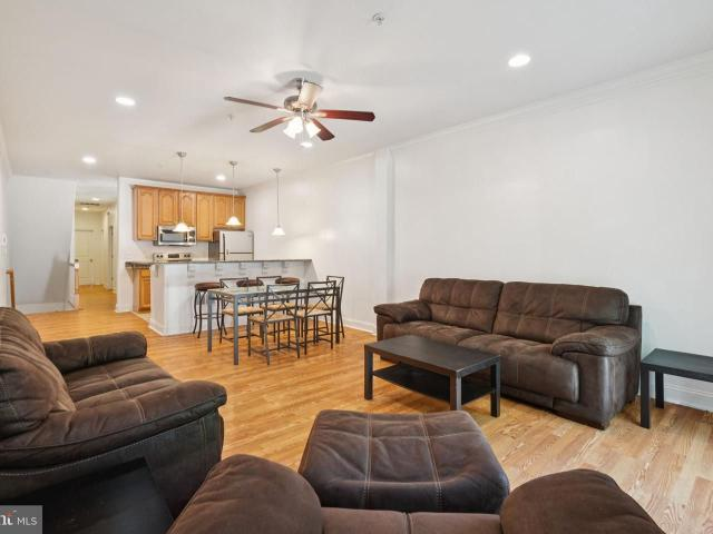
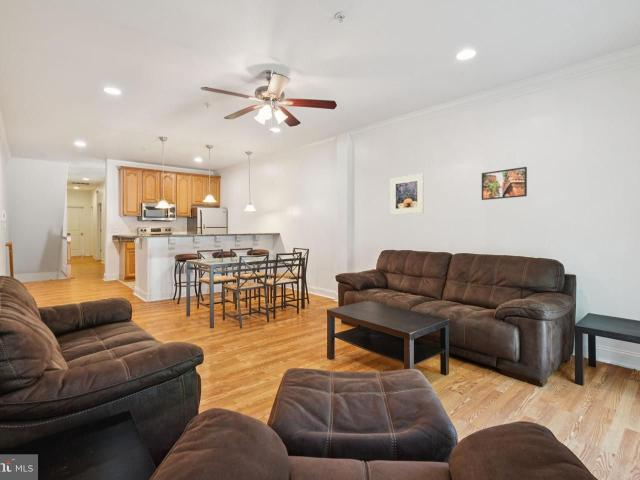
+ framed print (406, 195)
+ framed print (503, 184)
